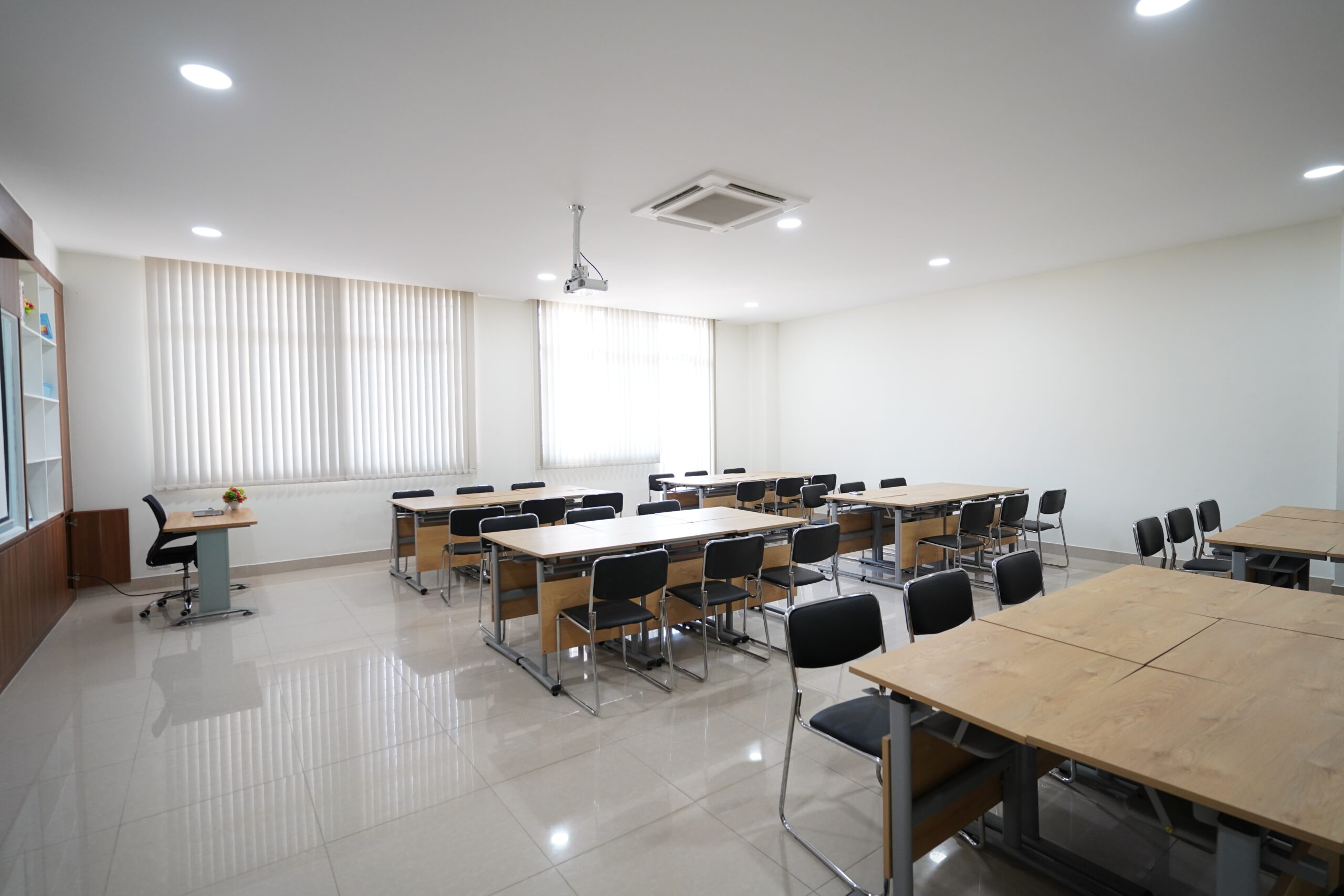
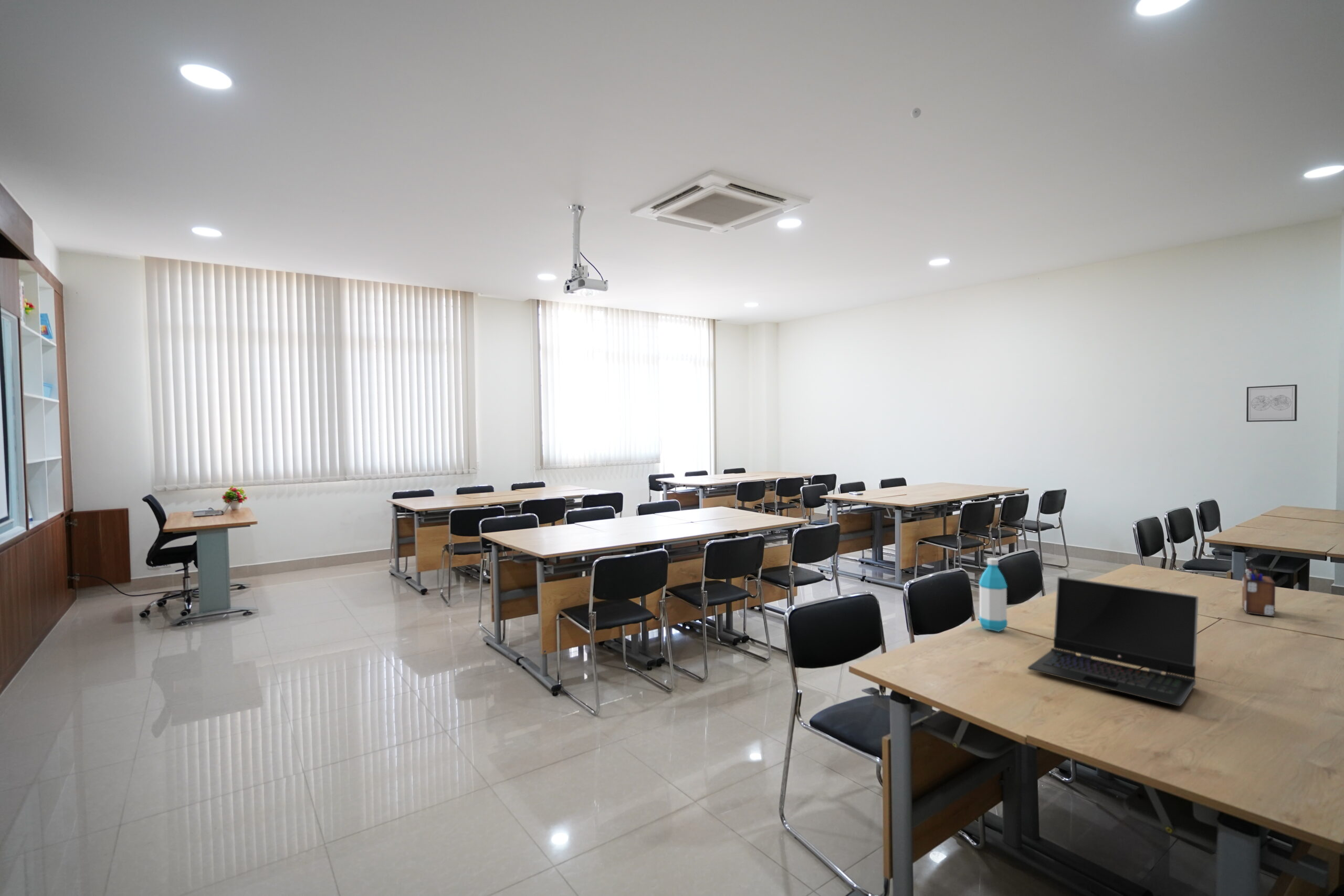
+ smoke detector (916, 113)
+ desk organizer (1258, 588)
+ wall art (1271, 404)
+ laptop computer (1111, 635)
+ water bottle (993, 594)
